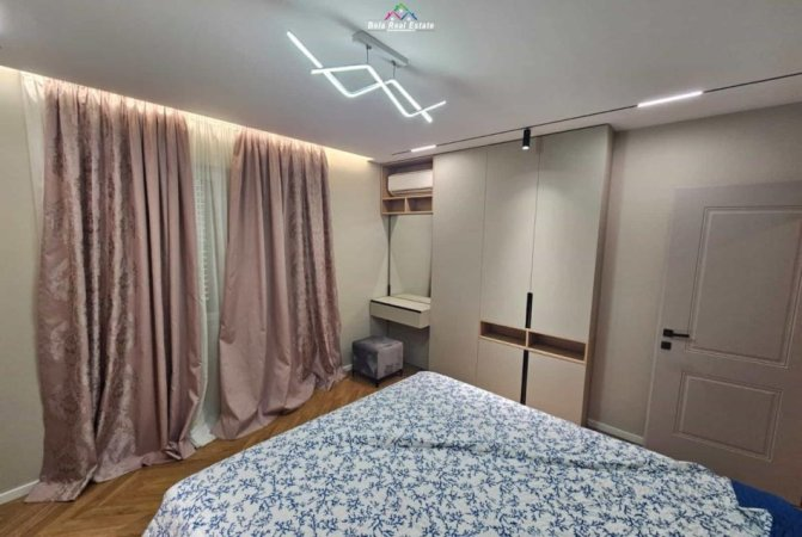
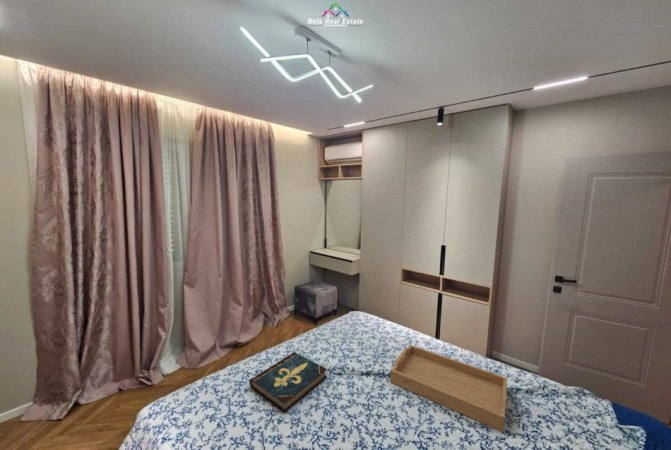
+ serving tray (447, 378)
+ book (289, 377)
